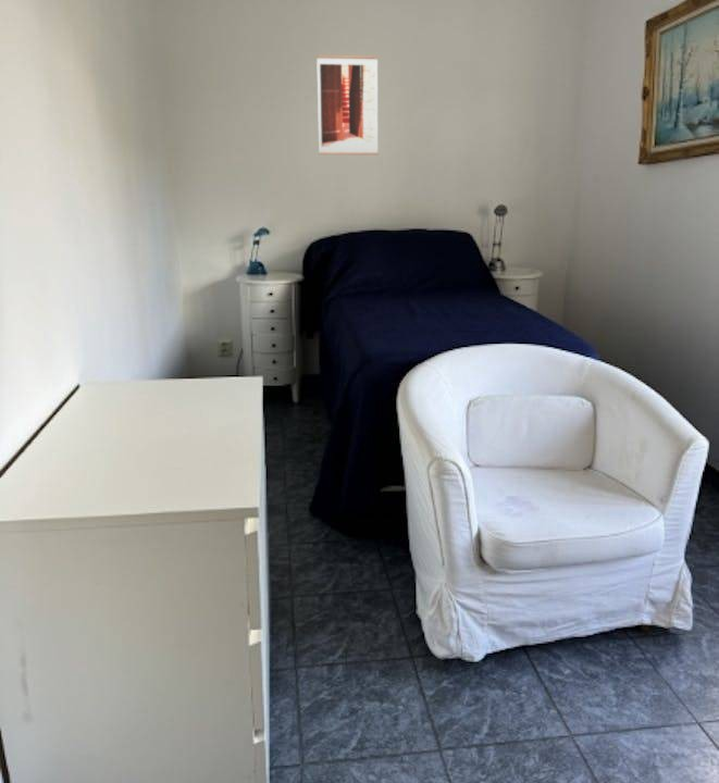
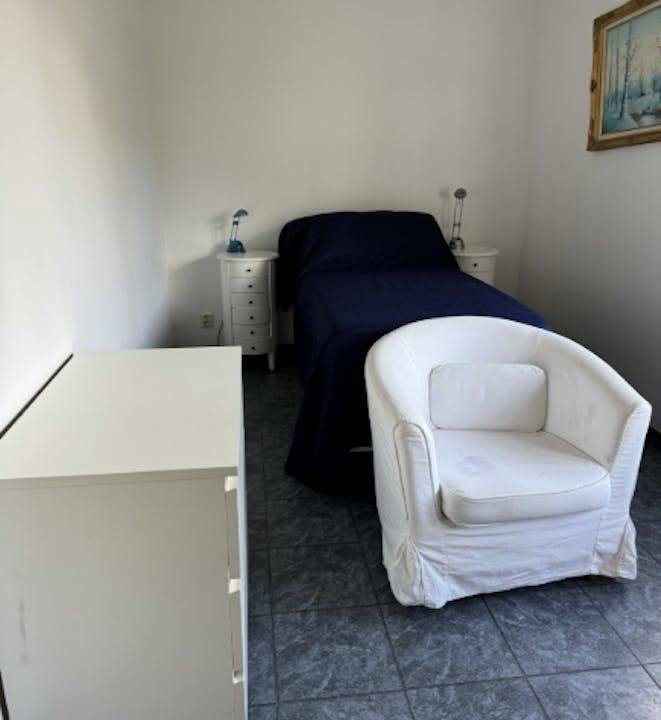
- wall art (347, 105)
